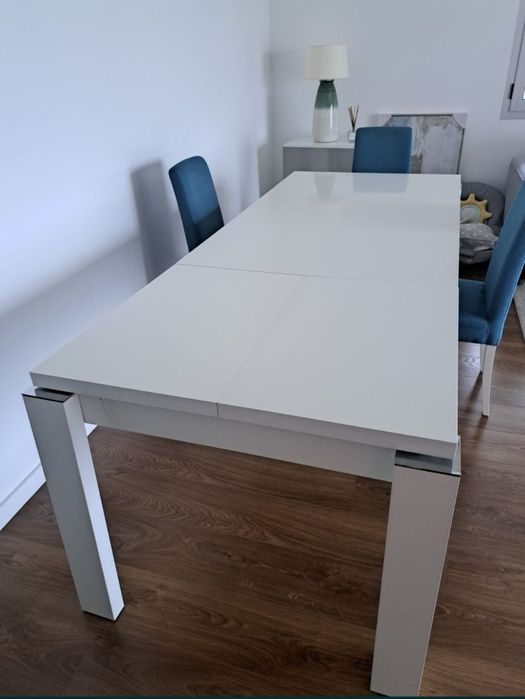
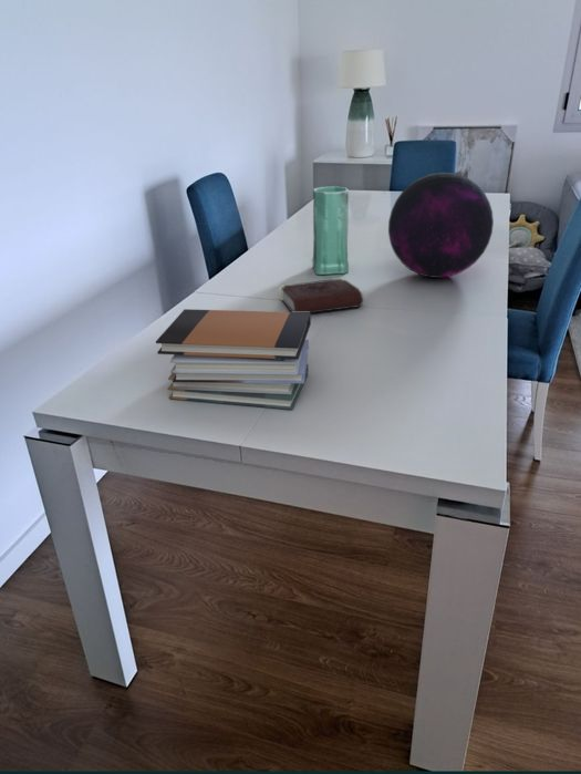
+ book stack (240, 357)
+ book (320, 295)
+ decorative orb (439, 226)
+ vase (330, 229)
